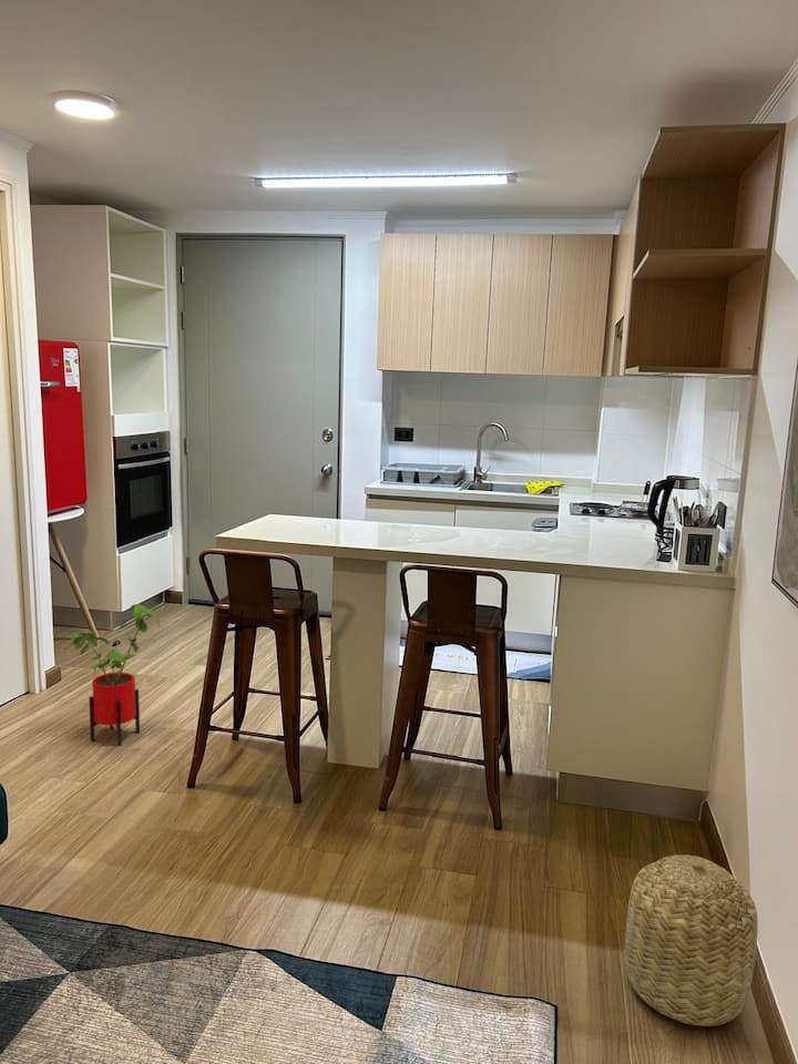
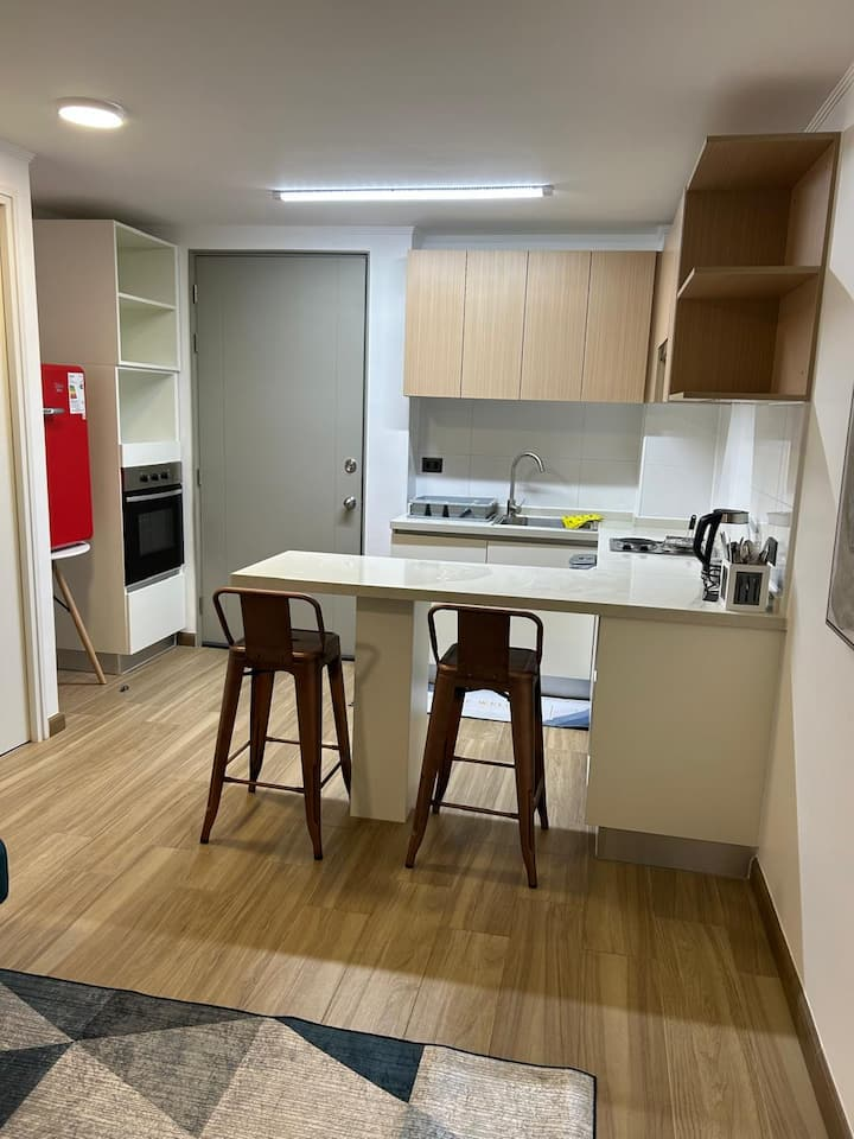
- house plant (119, 672)
- basket (689, 925)
